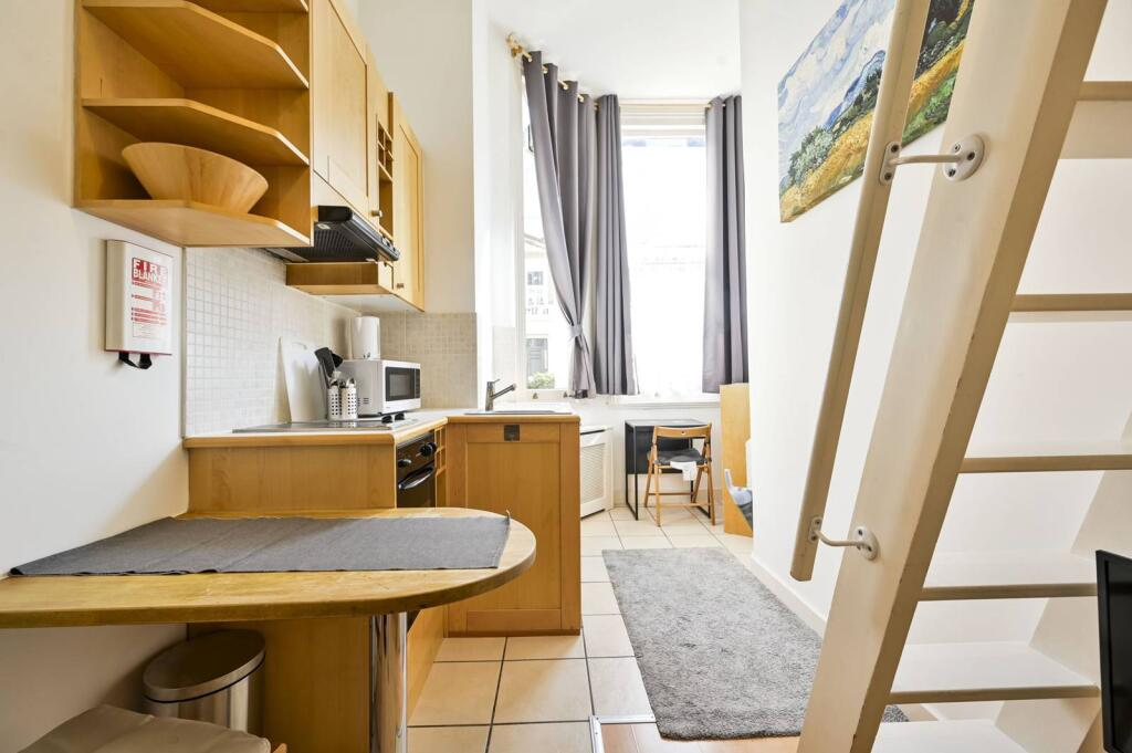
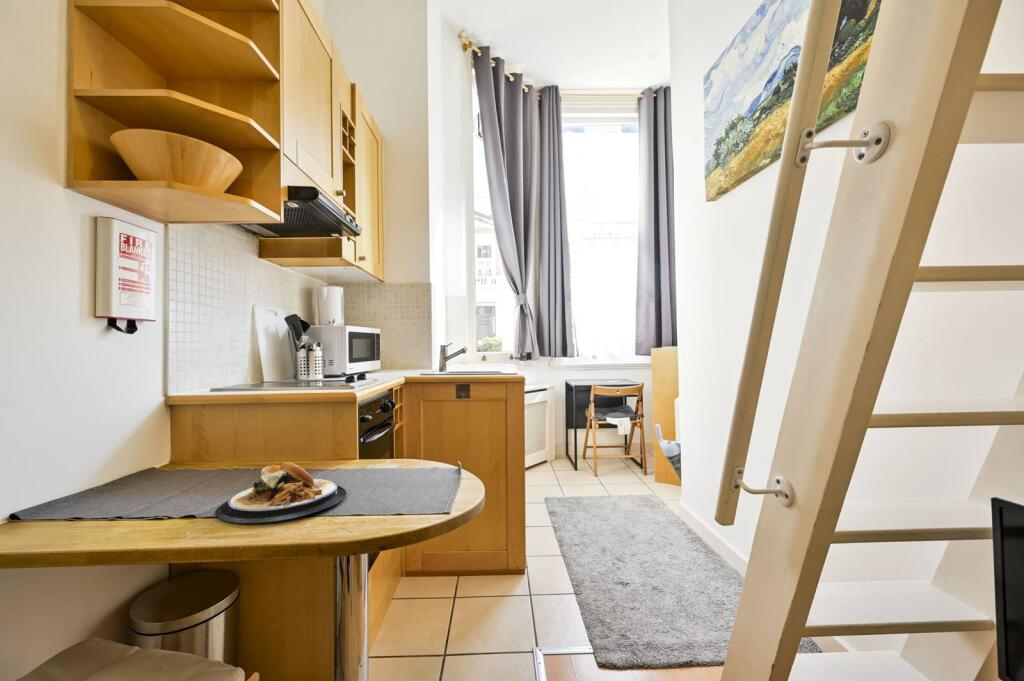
+ plate (284, 484)
